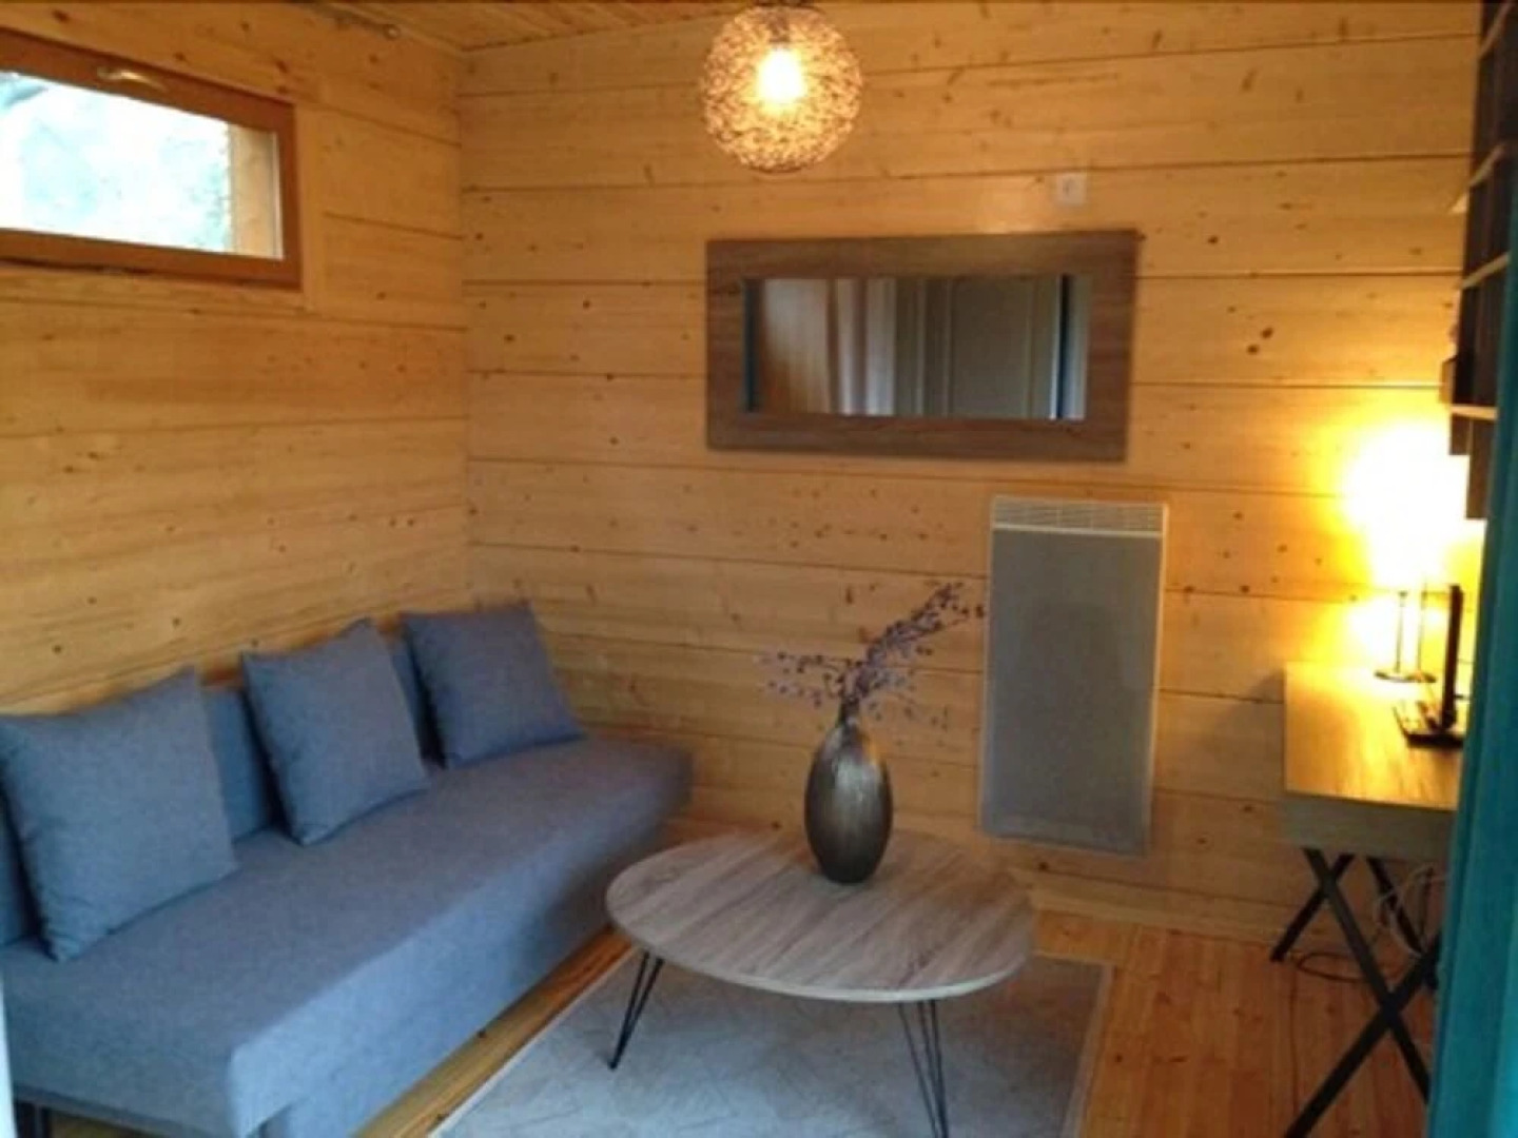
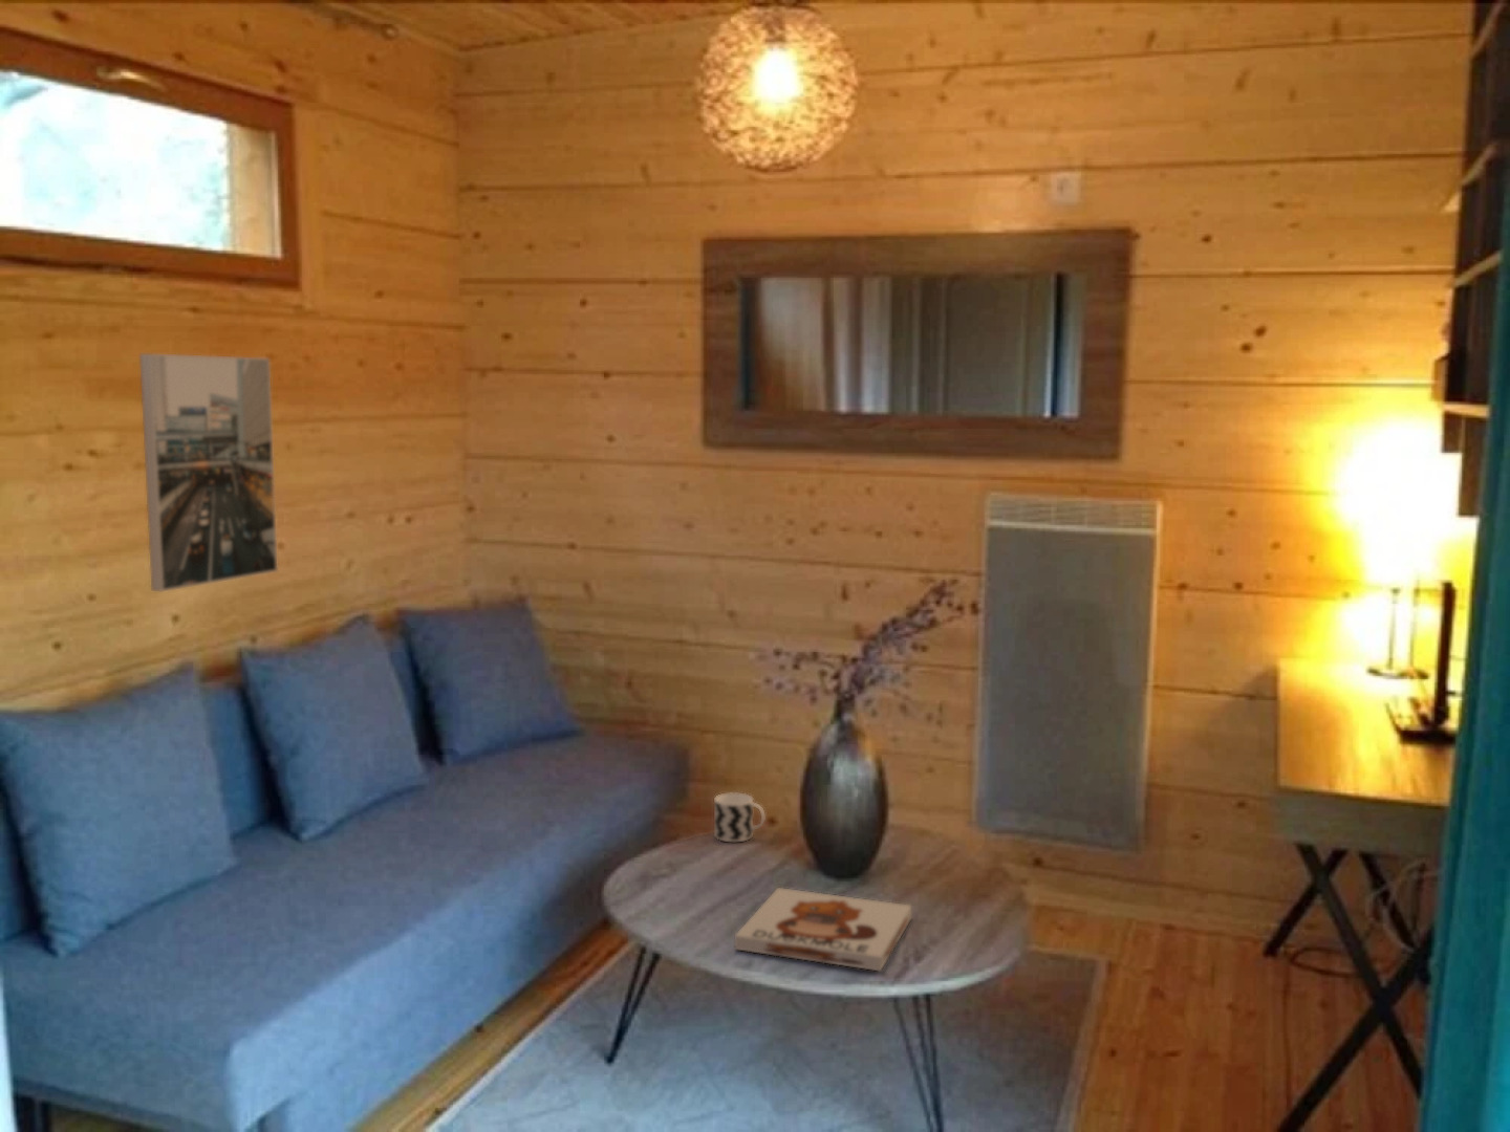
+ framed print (213, 470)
+ cup (740, 818)
+ board game (825, 925)
